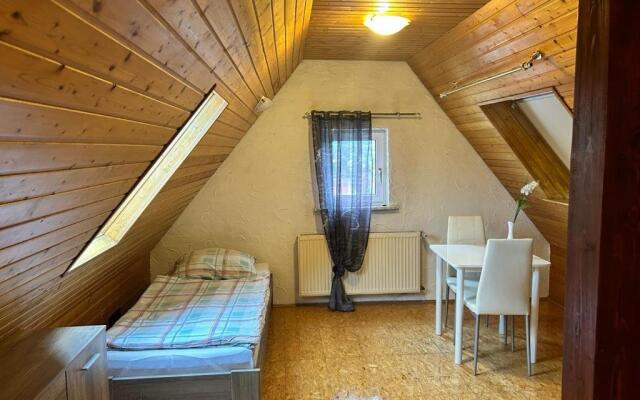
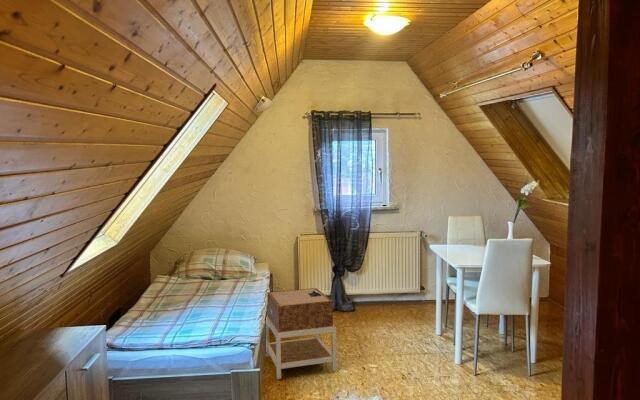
+ nightstand (299, 328)
